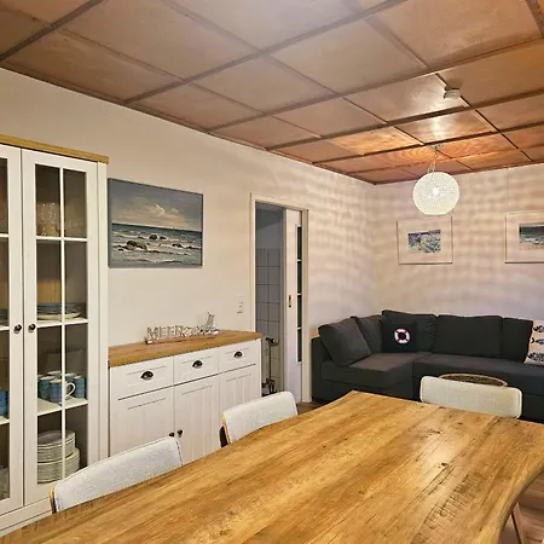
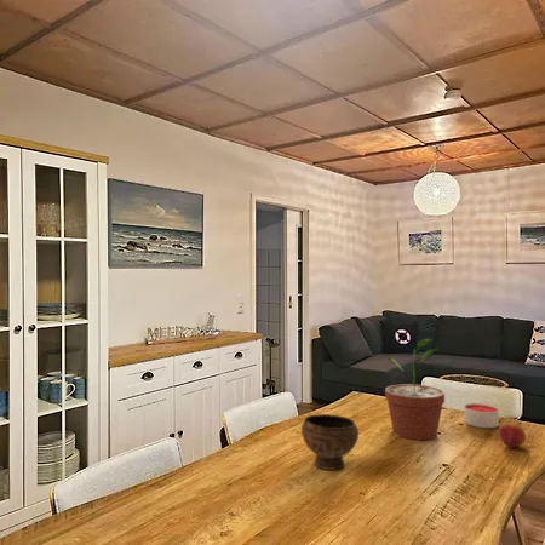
+ fruit (512, 435)
+ bowl (329, 441)
+ candle (481, 414)
+ potted plant (414, 384)
